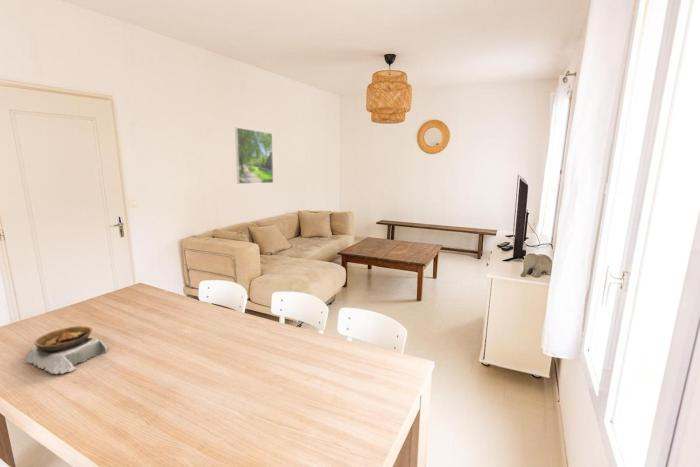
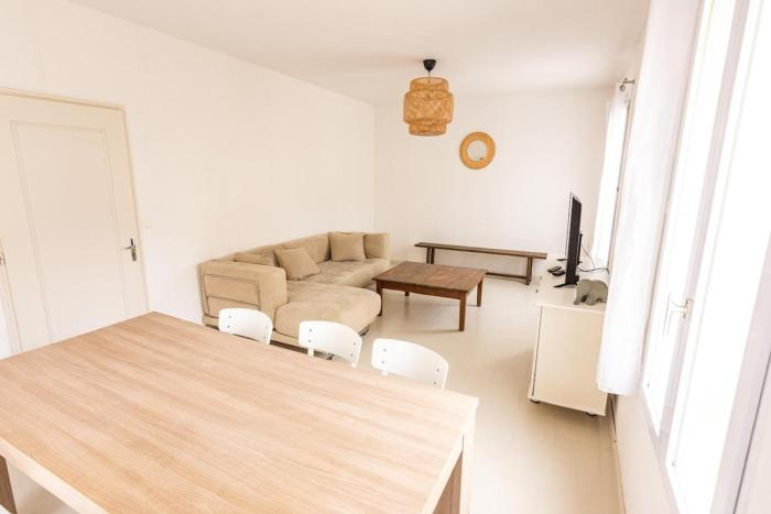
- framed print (255, 157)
- bowl (61, 345)
